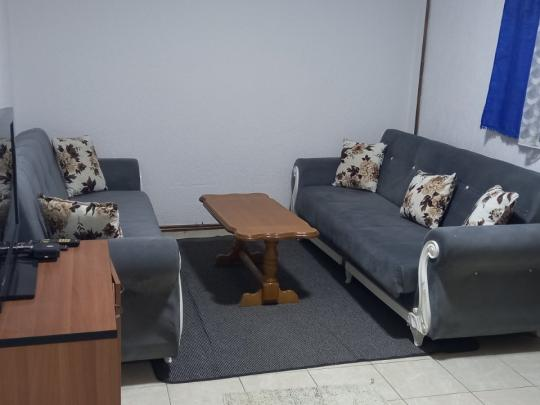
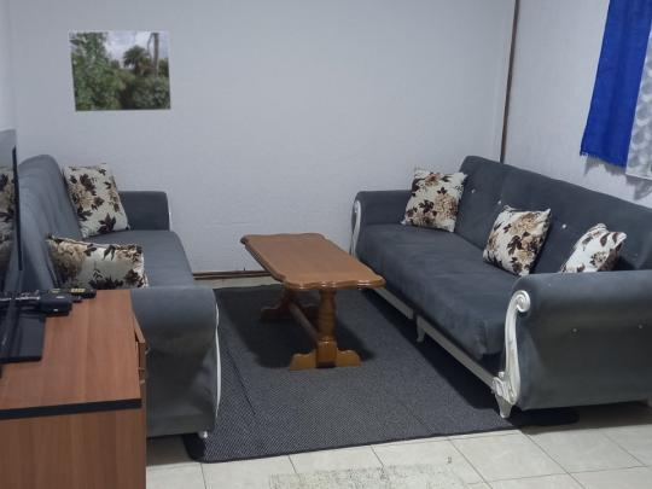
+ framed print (121, 71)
